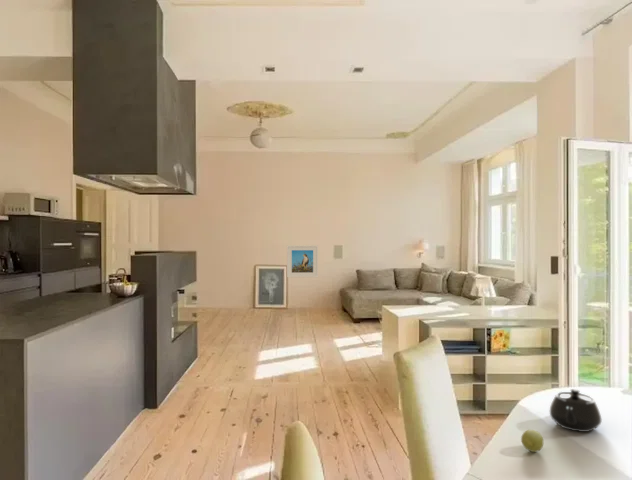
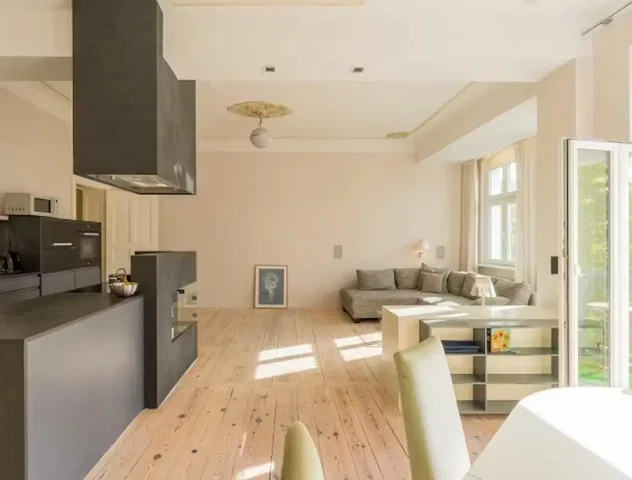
- teapot (574, 408)
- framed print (302, 261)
- fruit (532, 440)
